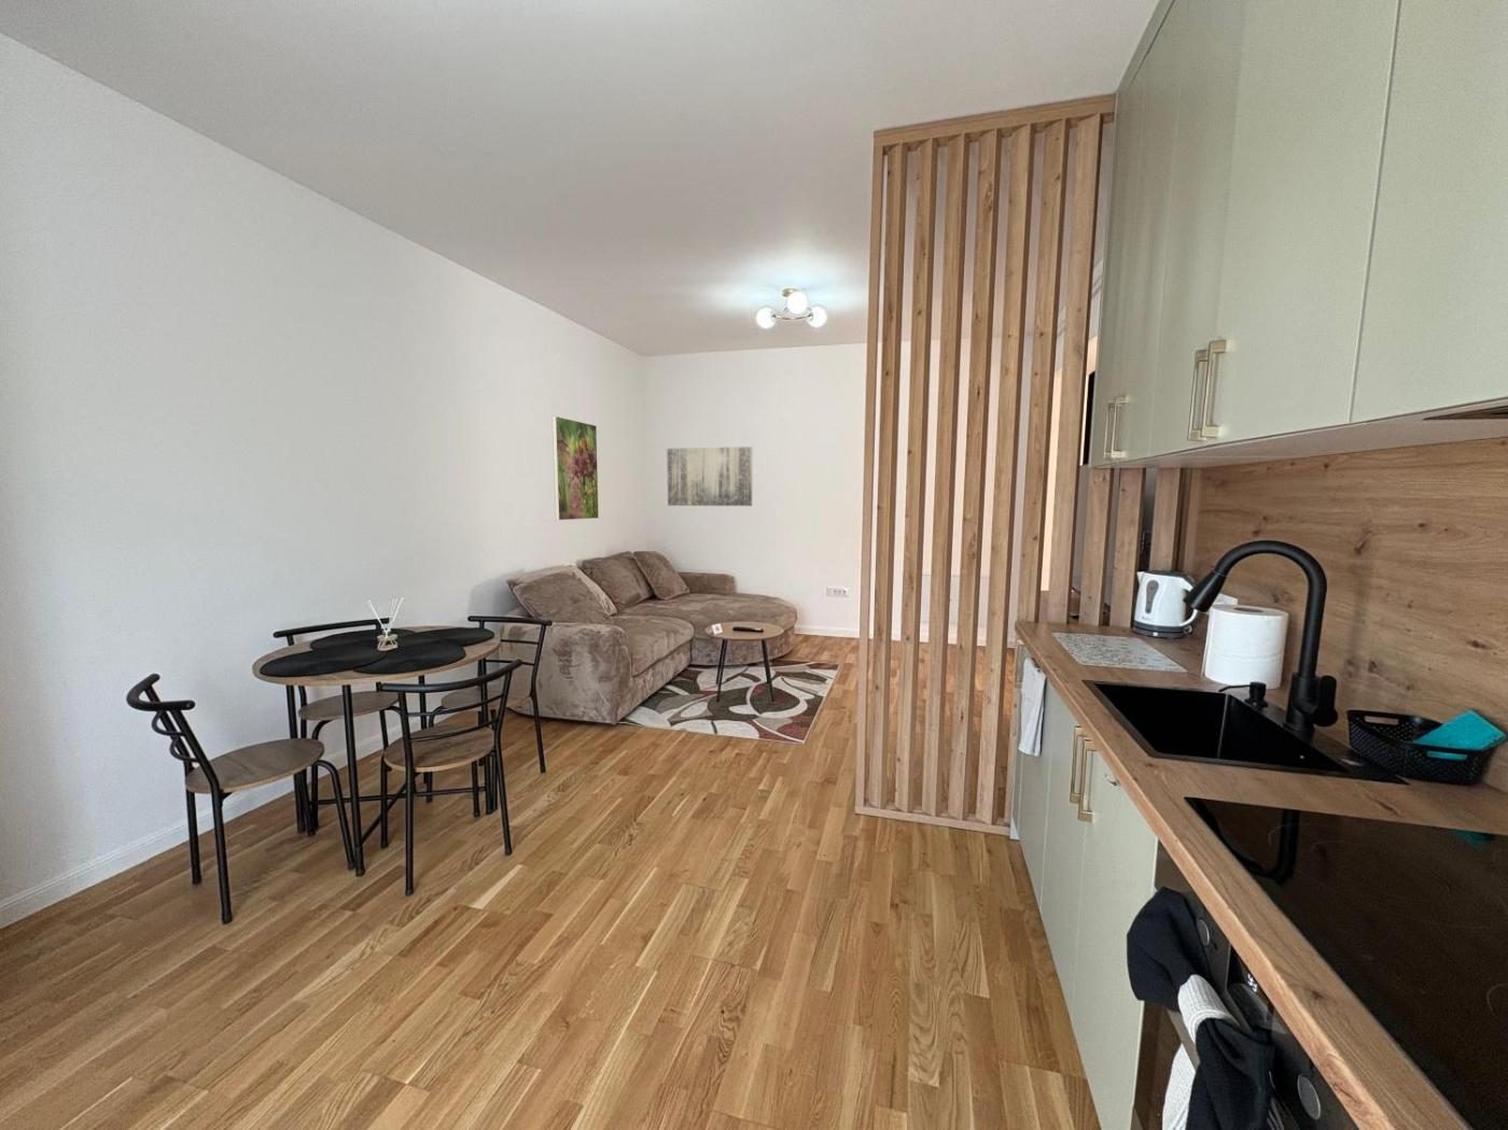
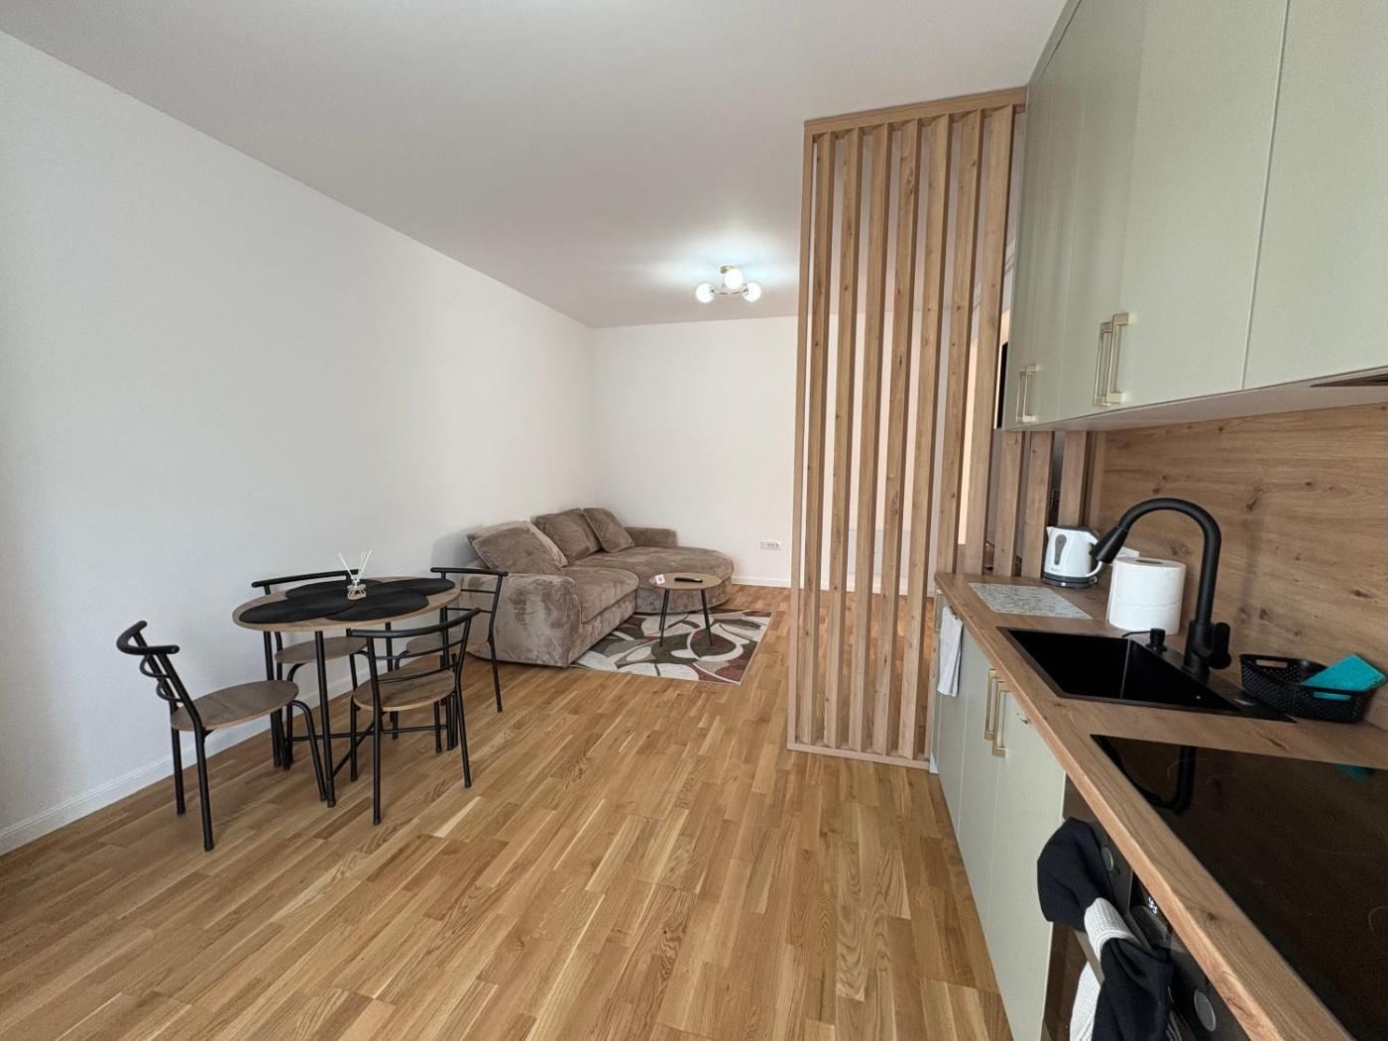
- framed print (576, 470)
- wall art (709, 477)
